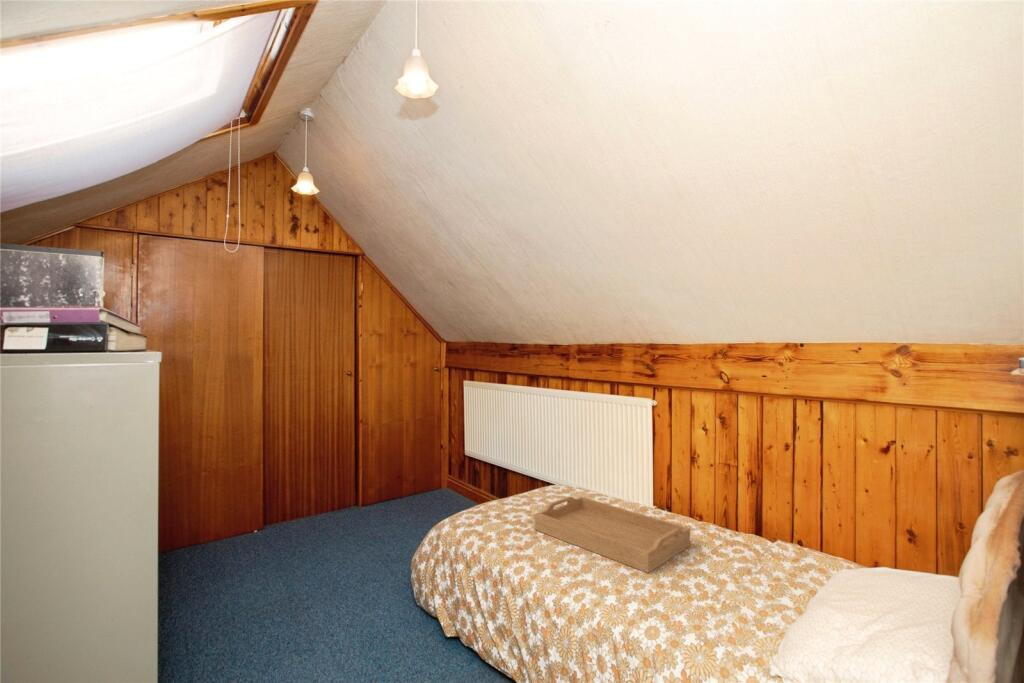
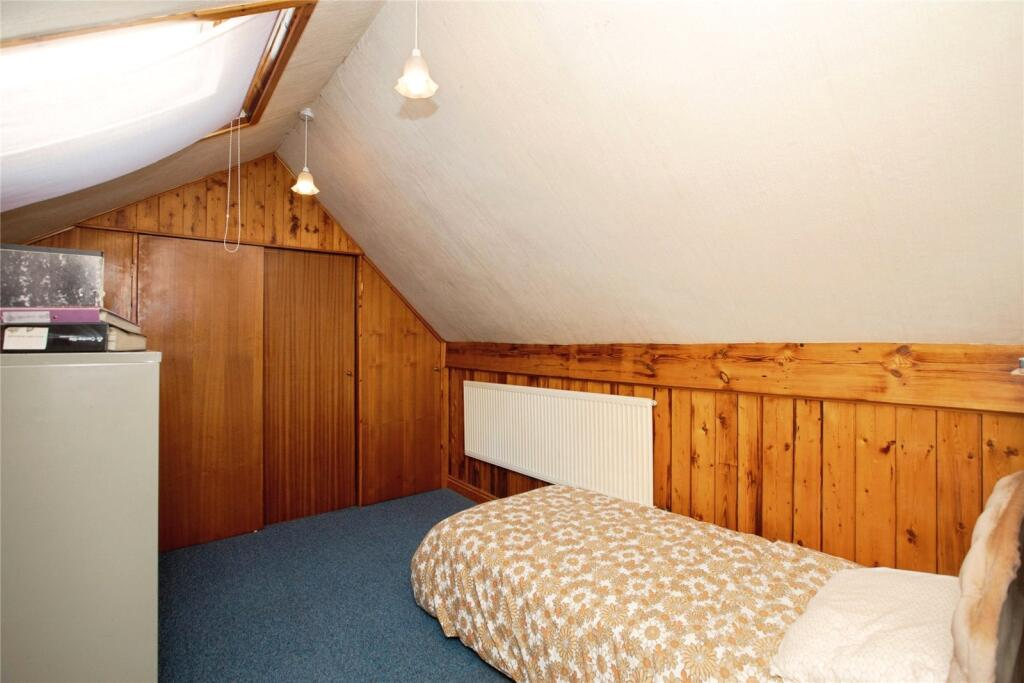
- serving tray (609, 526)
